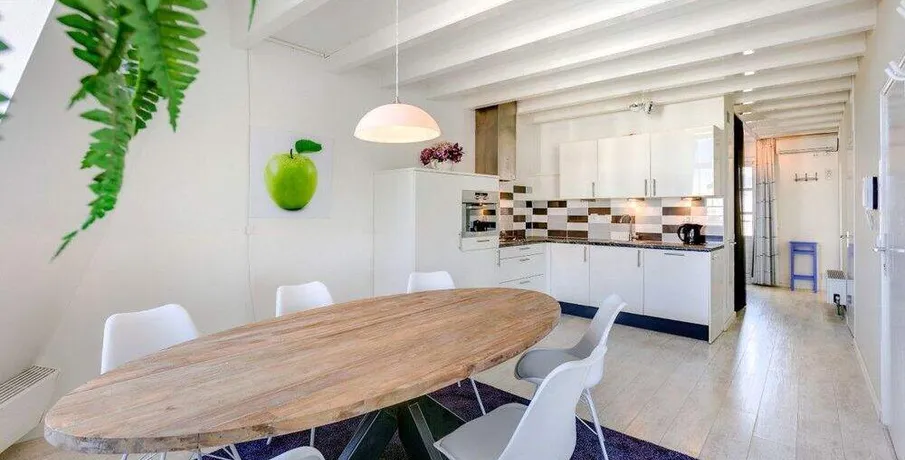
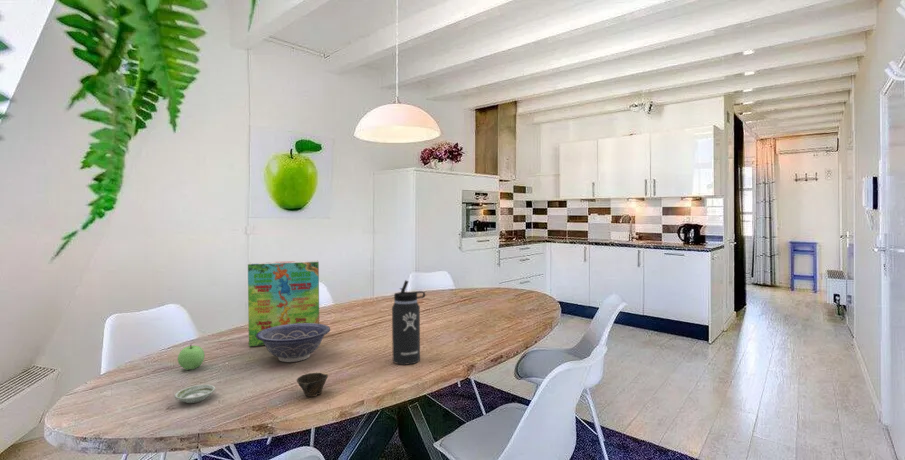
+ decorative bowl (294, 344)
+ cereal box (285, 301)
+ saucer (195, 395)
+ cup (311, 386)
+ apple (191, 356)
+ thermos bottle (409, 319)
